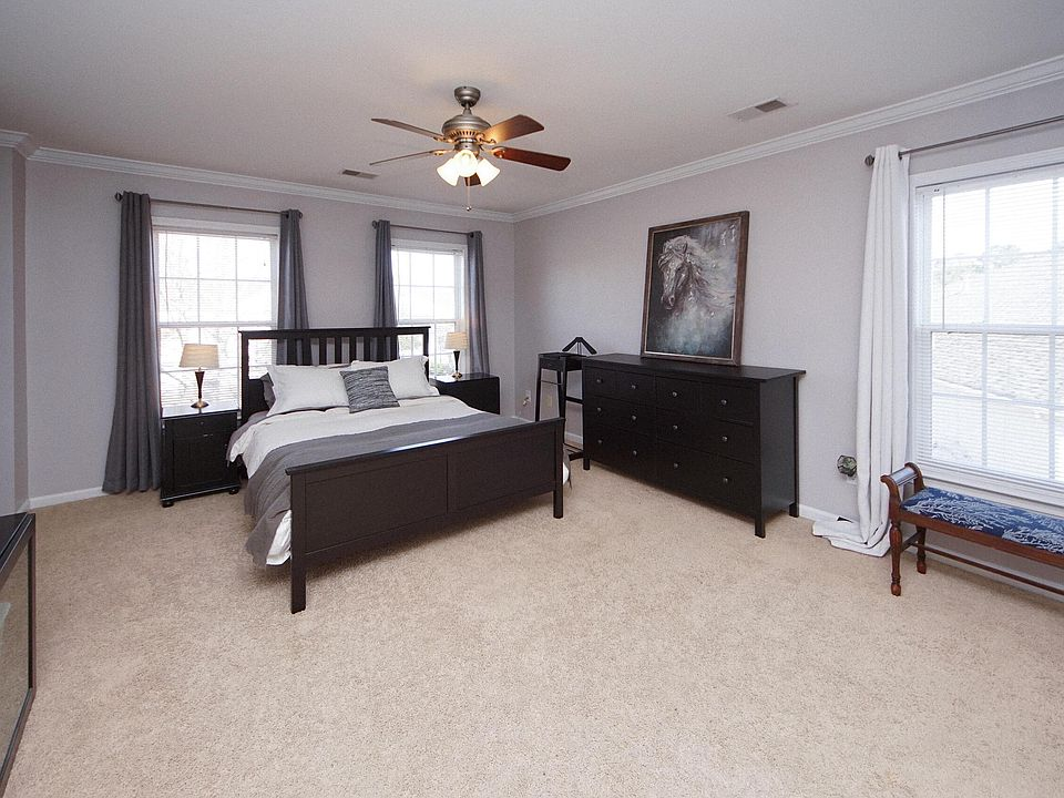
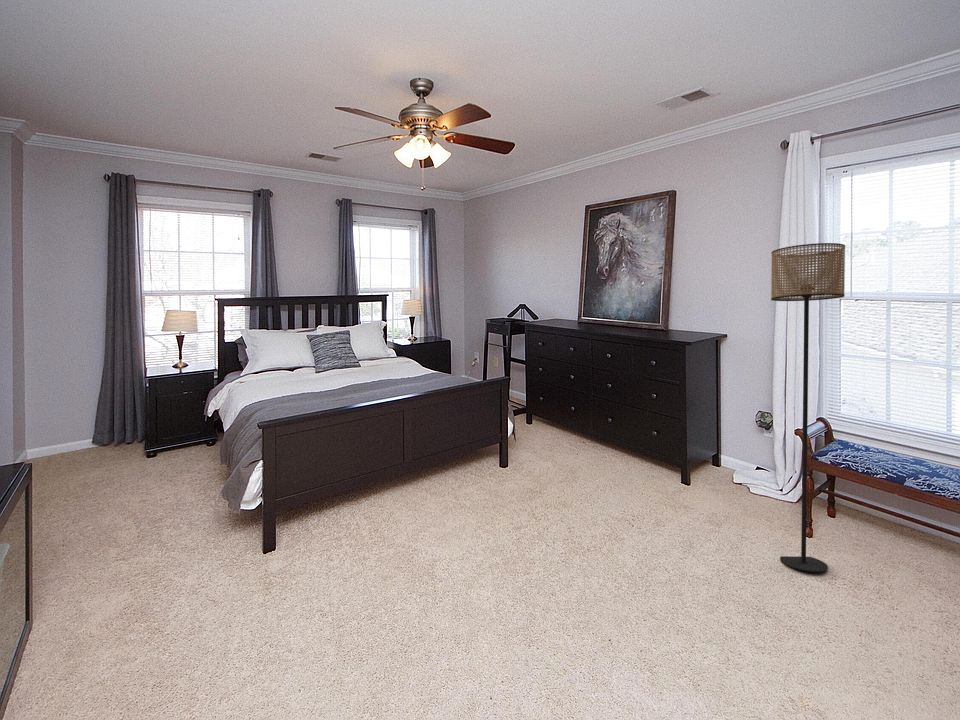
+ floor lamp (805, 407)
